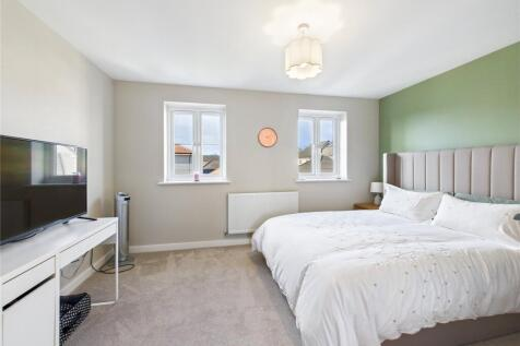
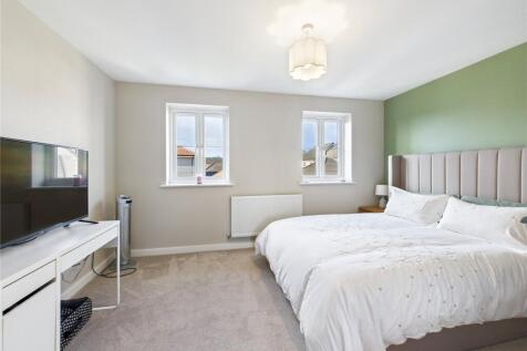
- clock (267, 138)
